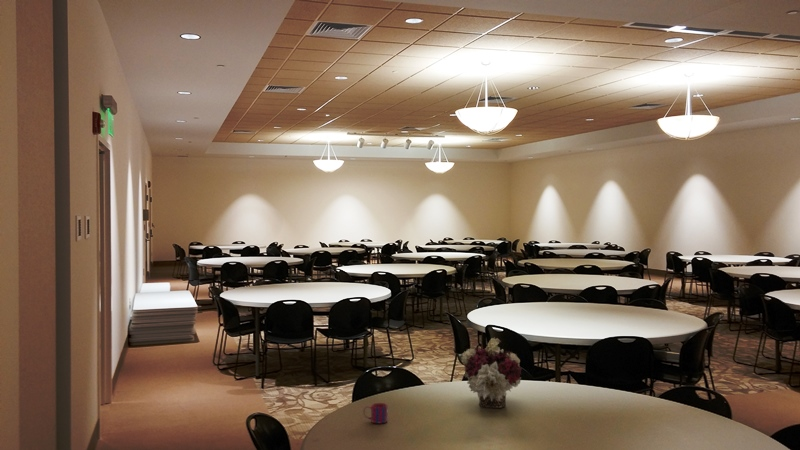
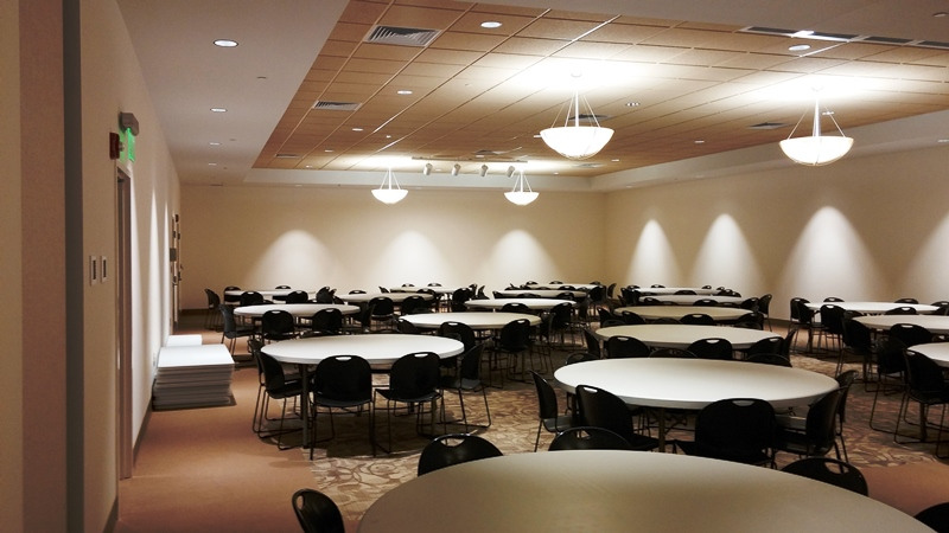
- flower arrangement (491, 371)
- mug (375, 413)
